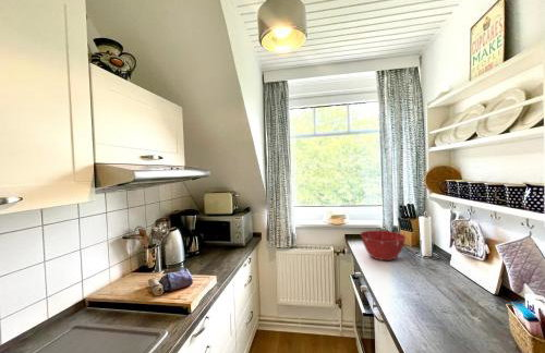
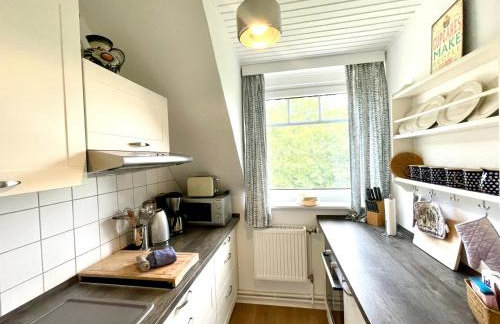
- mixing bowl (383, 245)
